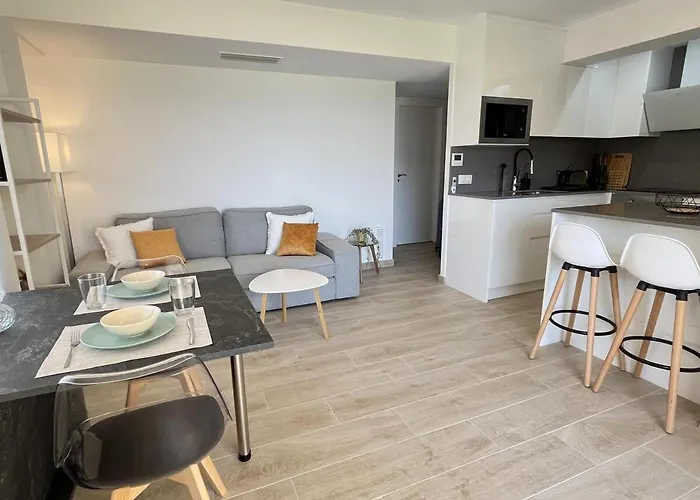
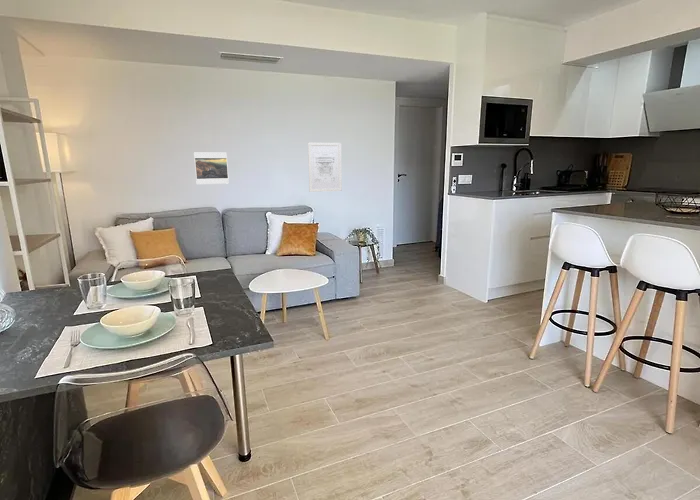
+ wall art (325, 167)
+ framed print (211, 168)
